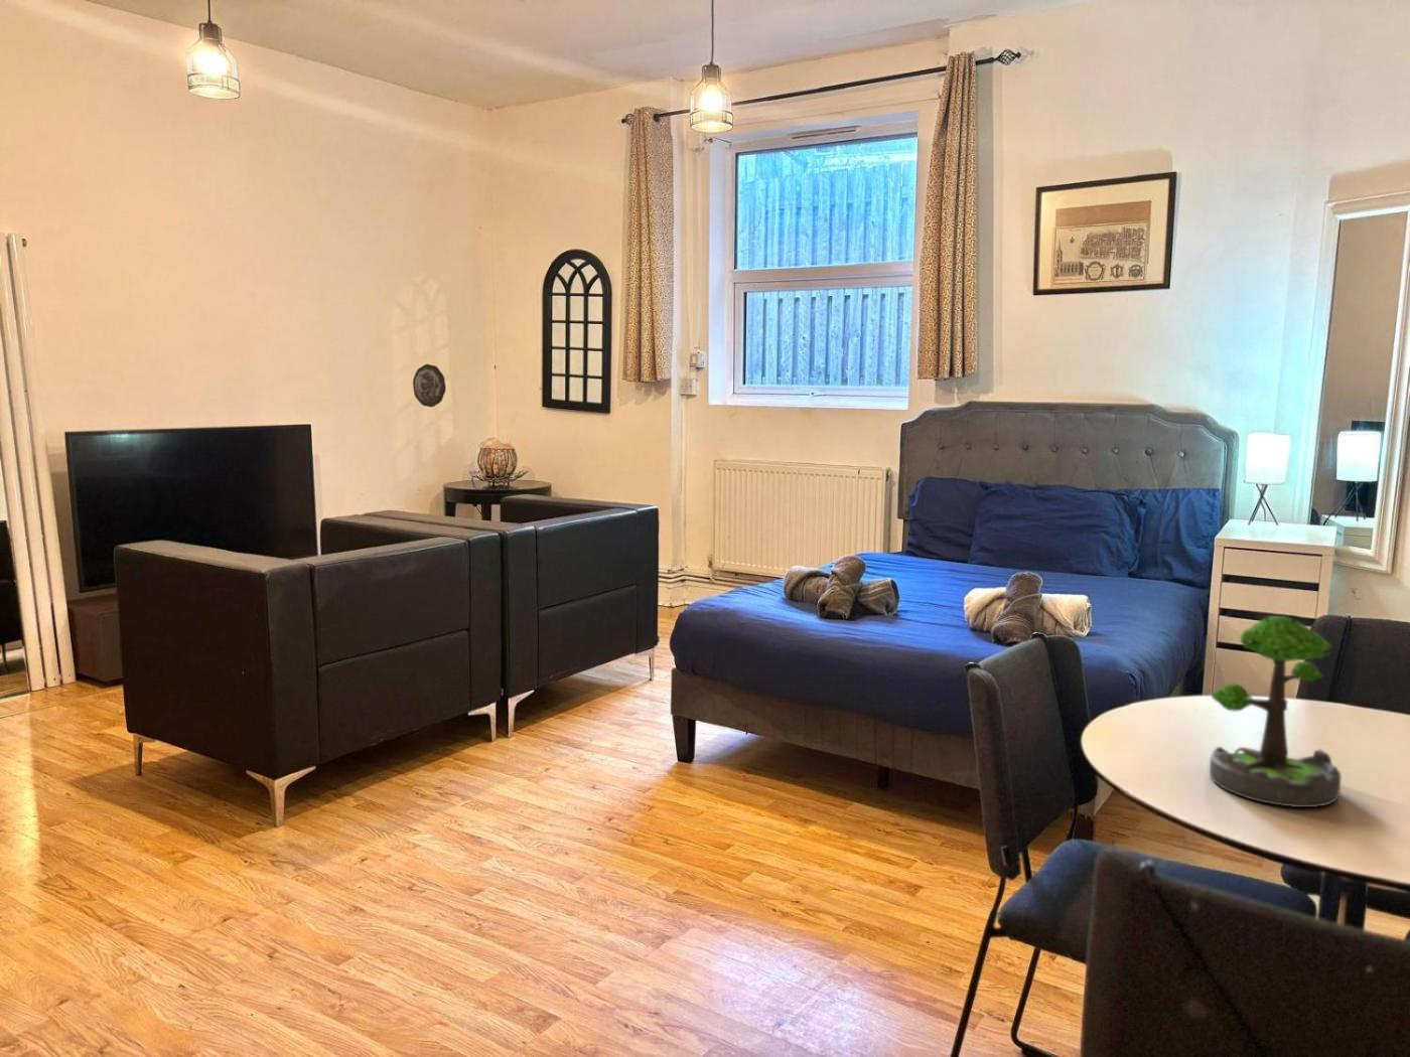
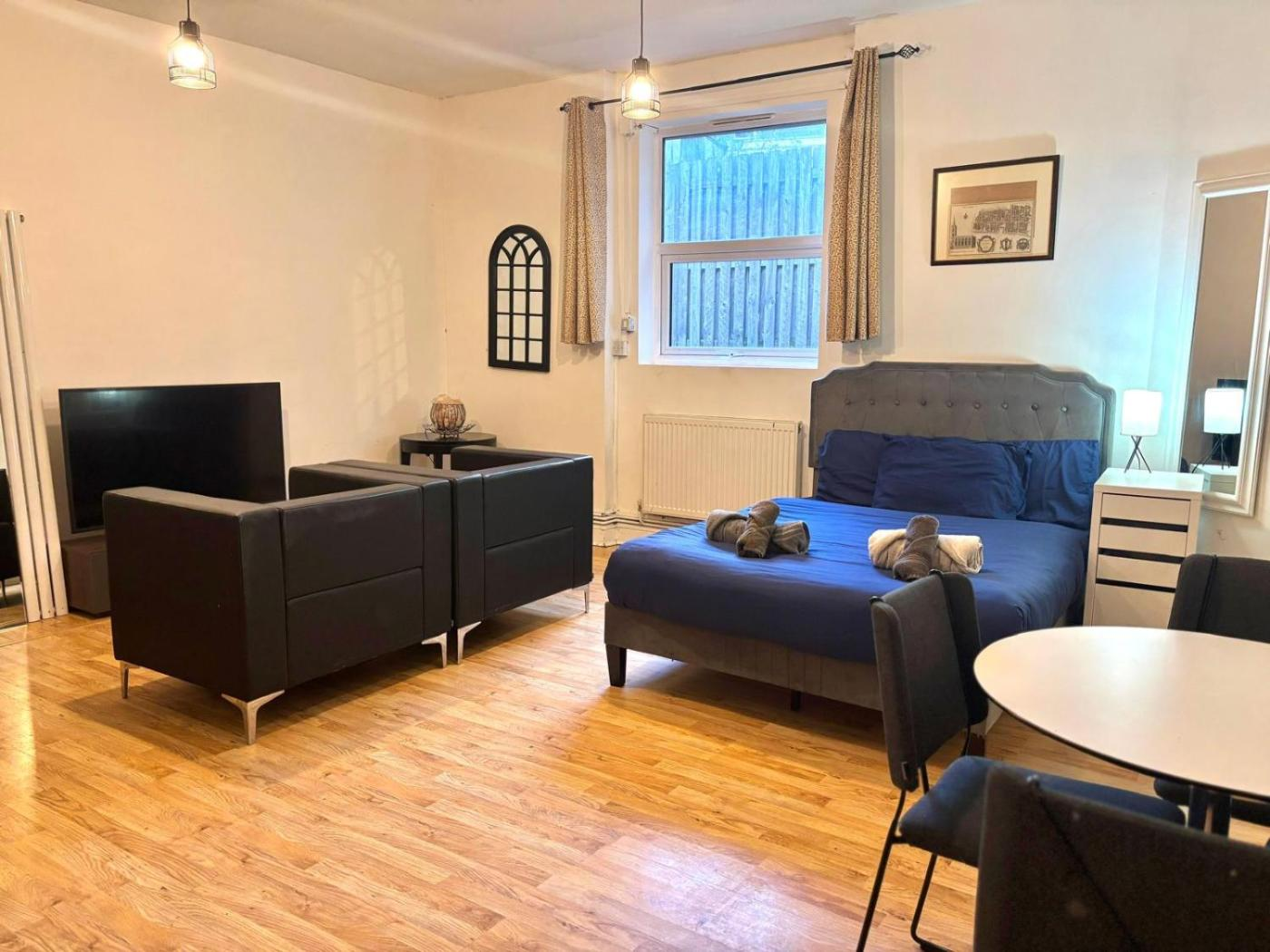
- plant (1276, 702)
- decorative plate (429, 385)
